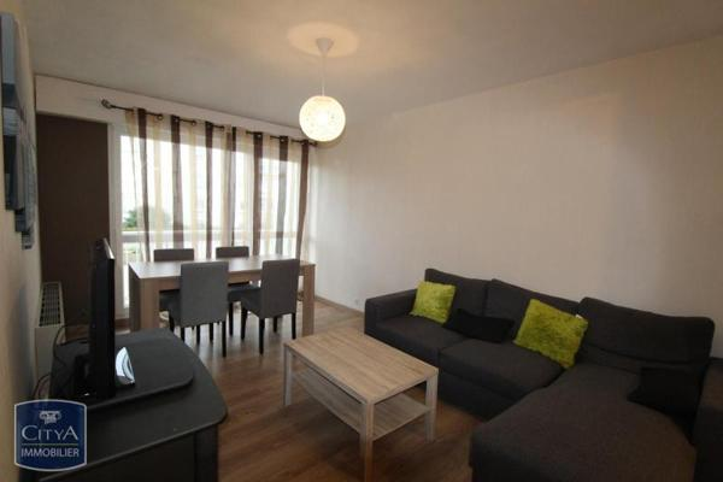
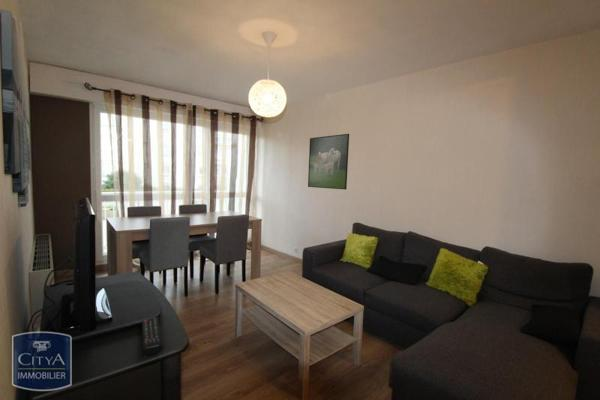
+ remote control (151, 334)
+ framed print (327, 162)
